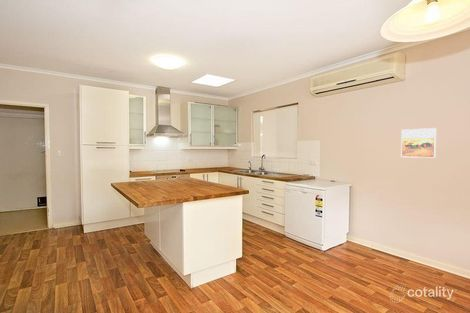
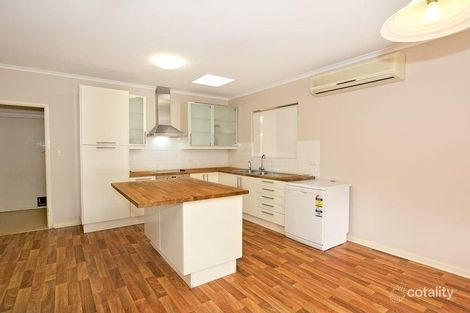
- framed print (417, 143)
